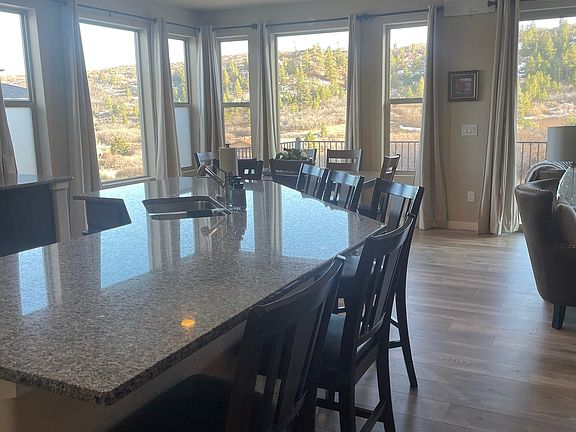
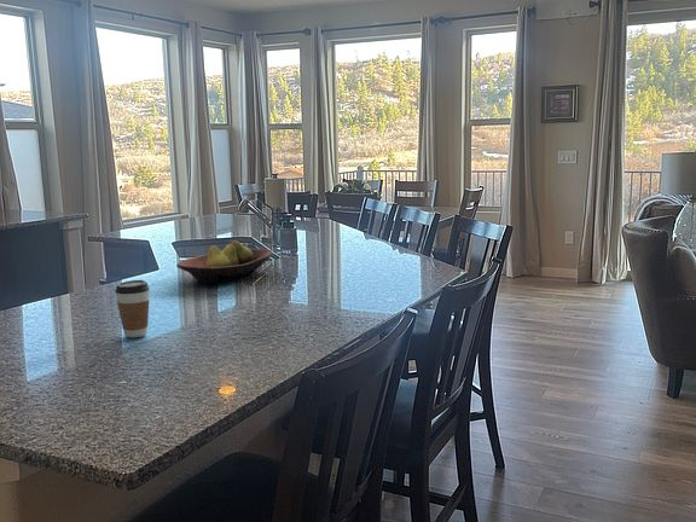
+ coffee cup (133, 308)
+ fruit bowl (226, 259)
